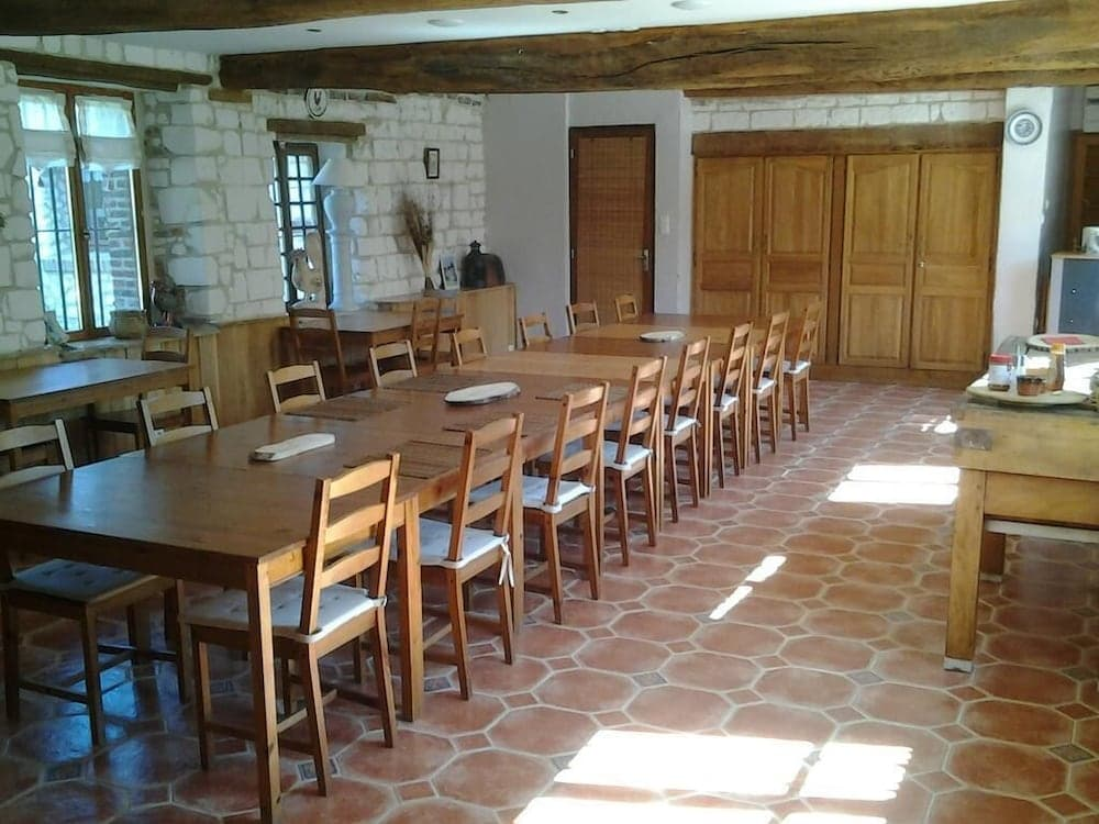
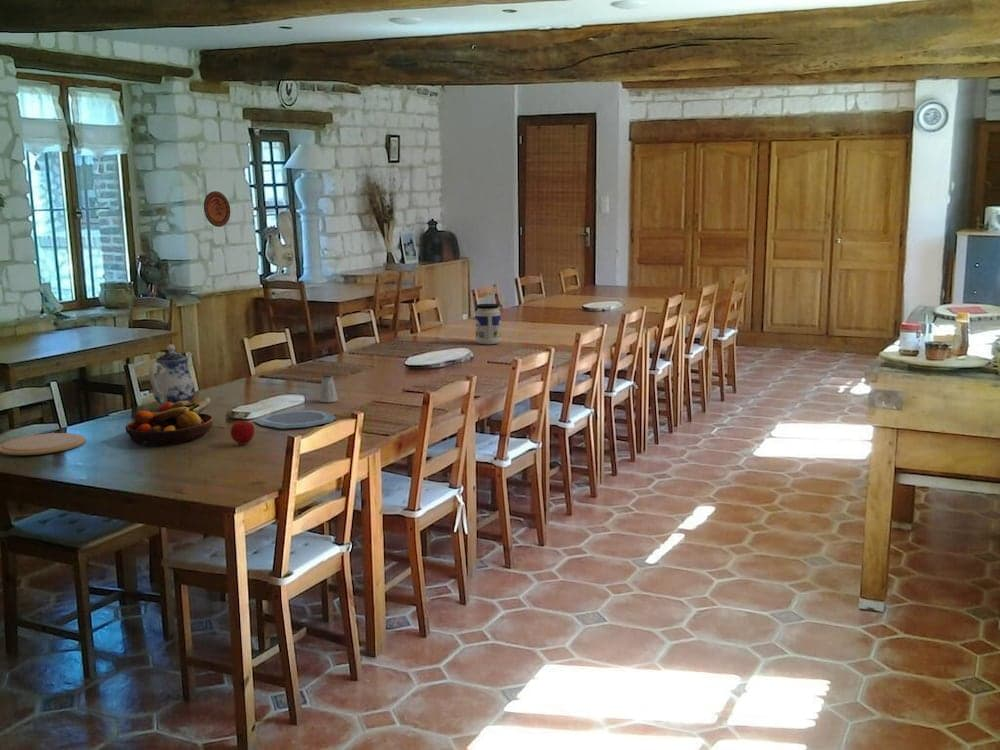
+ teapot (173, 377)
+ jar (488, 324)
+ saltshaker (327, 387)
+ plate (297, 418)
+ fruit bowl (170, 418)
+ plate (42, 443)
+ apple (242, 432)
+ decorative plate (216, 209)
